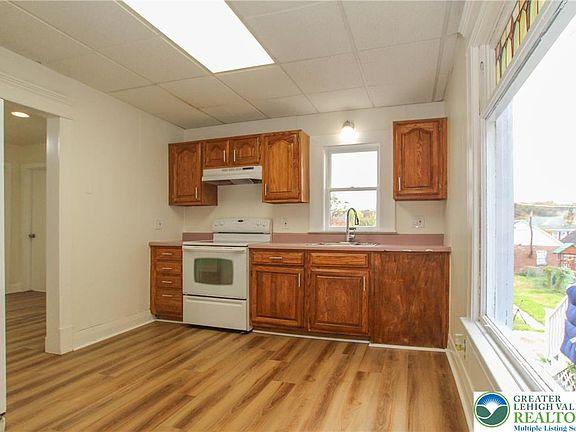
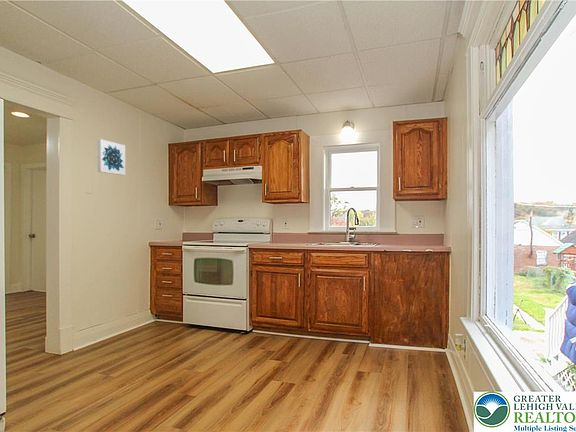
+ wall art (112, 158)
